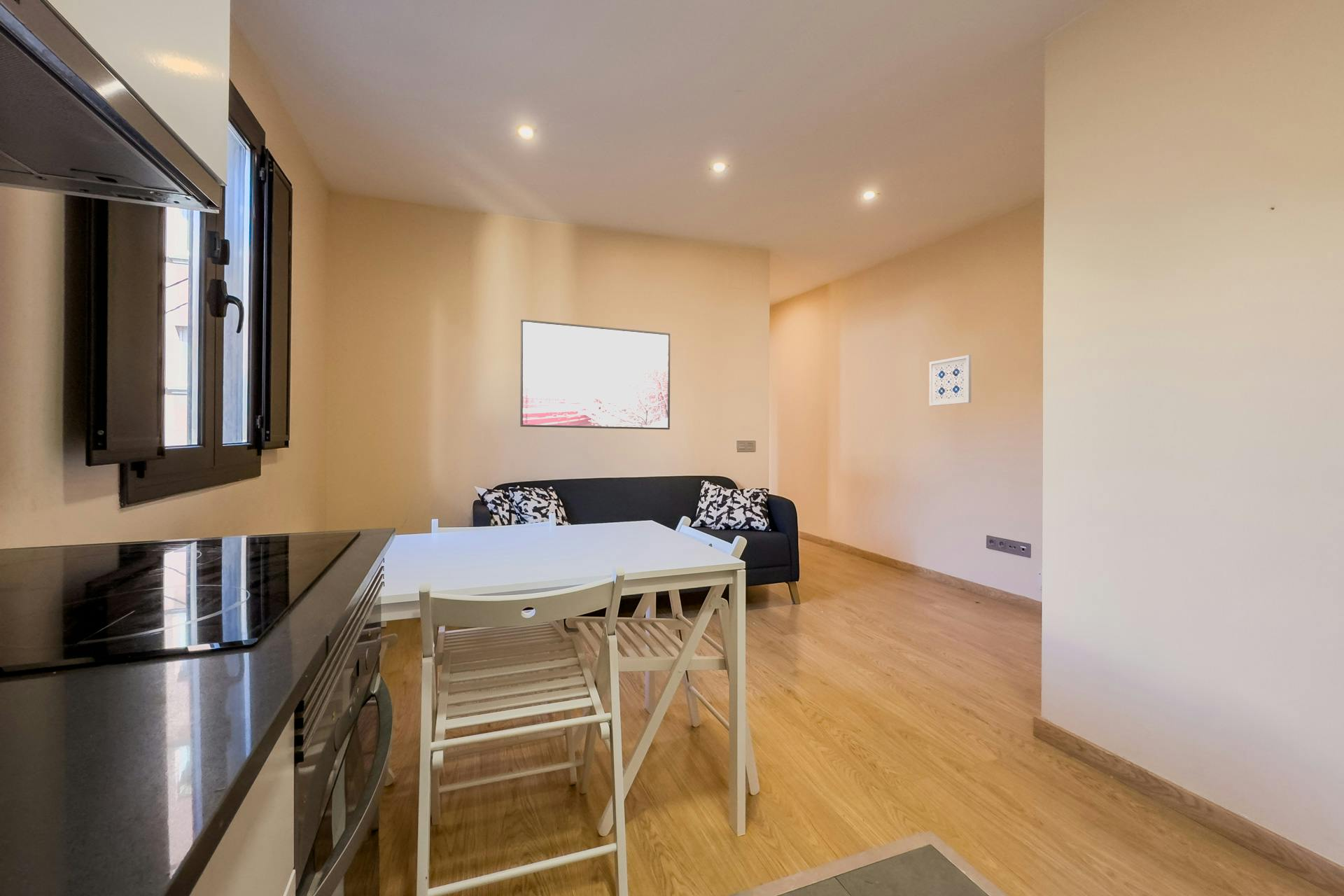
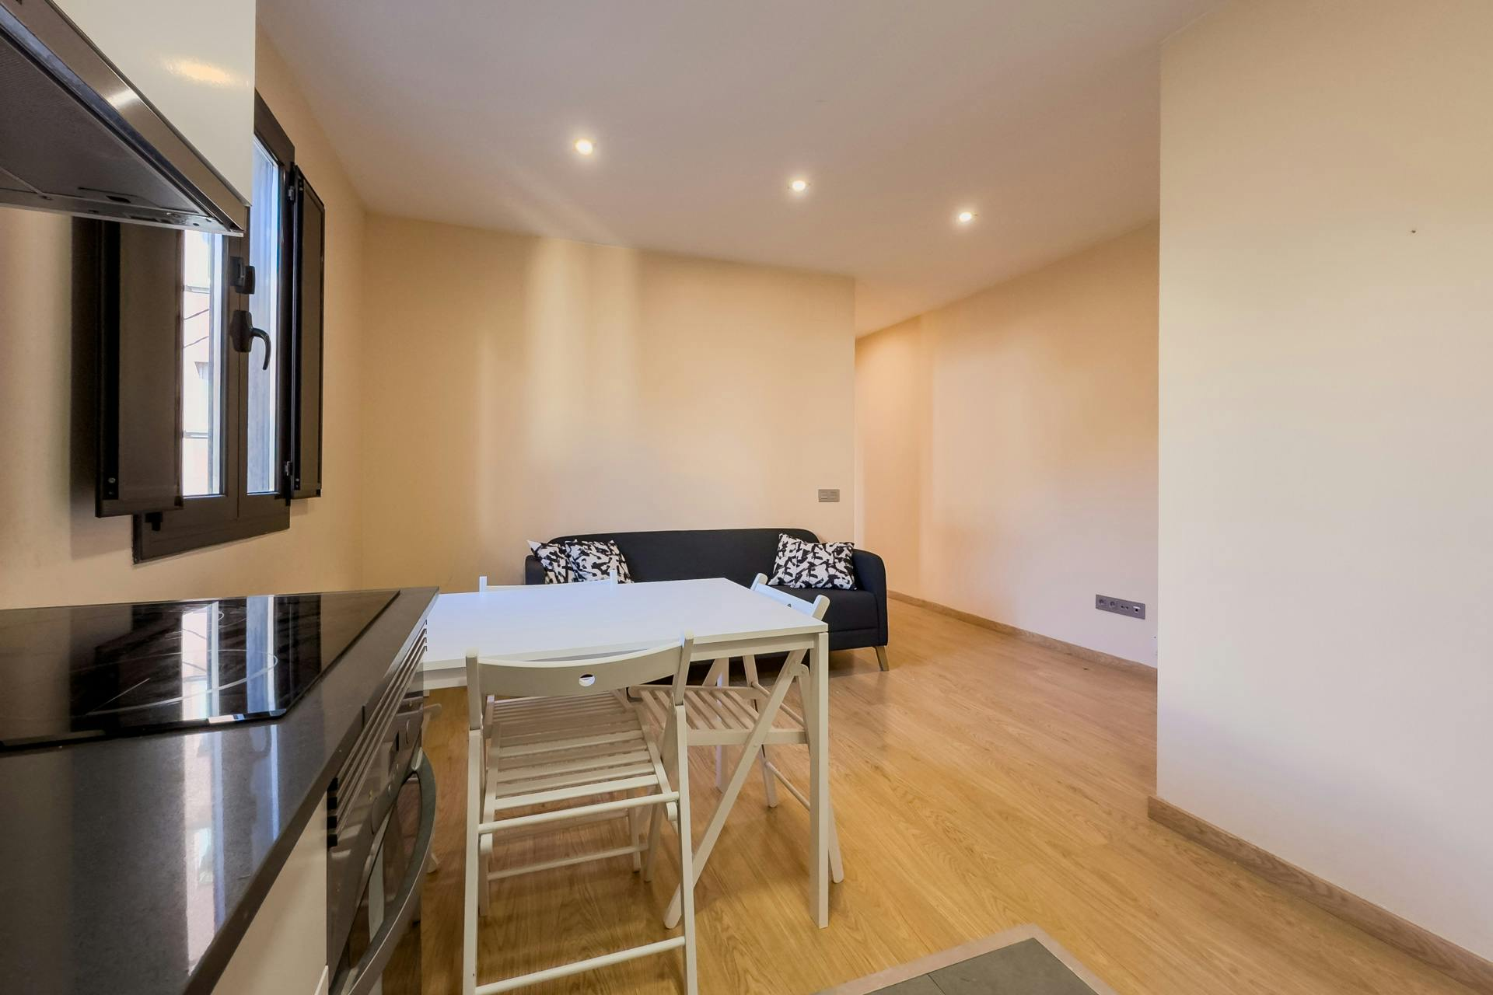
- wall art (949, 382)
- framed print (599, 377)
